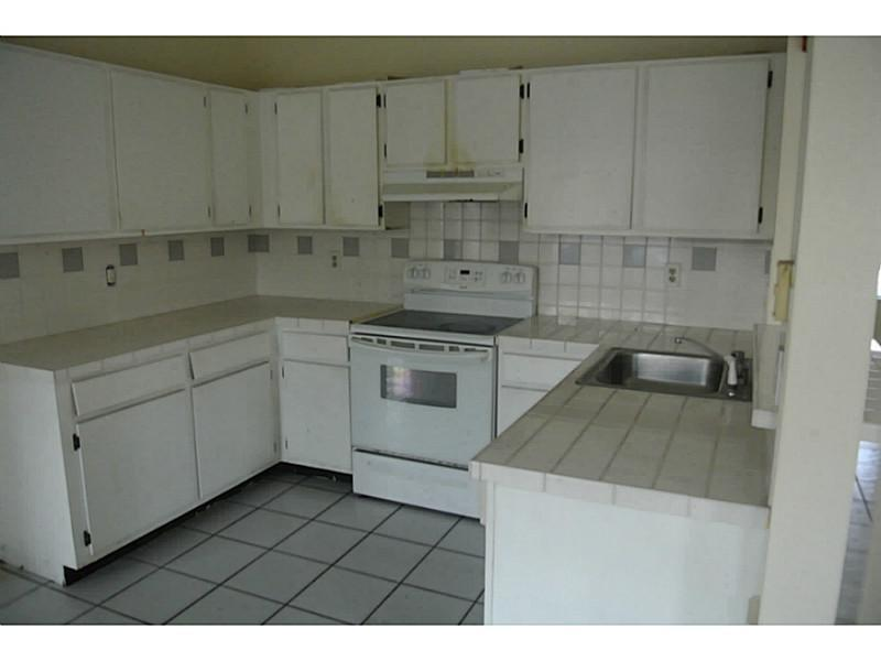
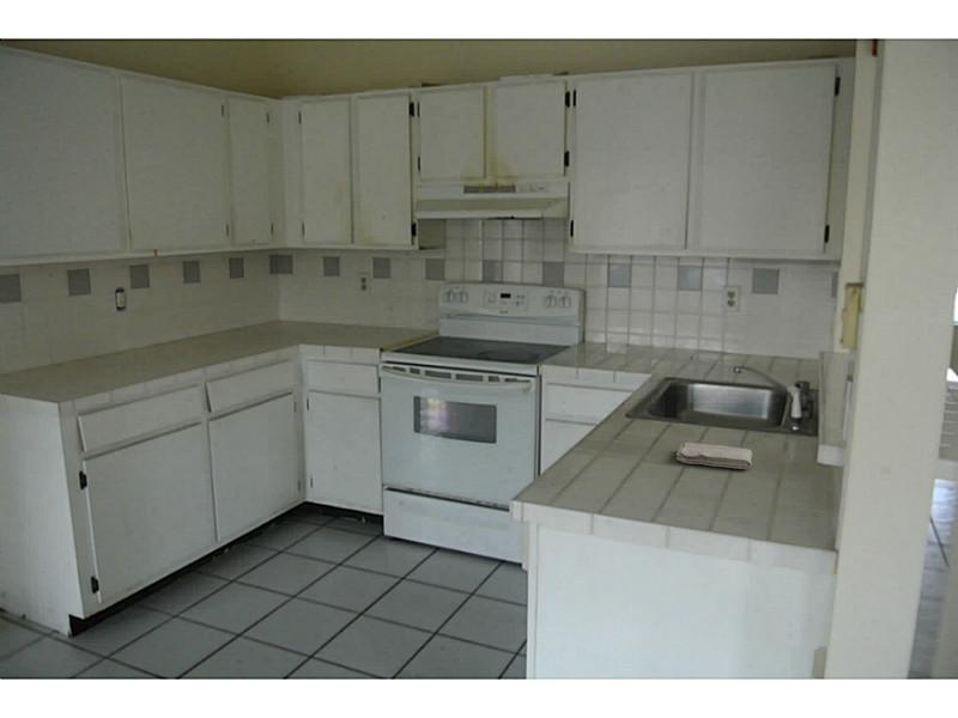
+ washcloth (714, 454)
